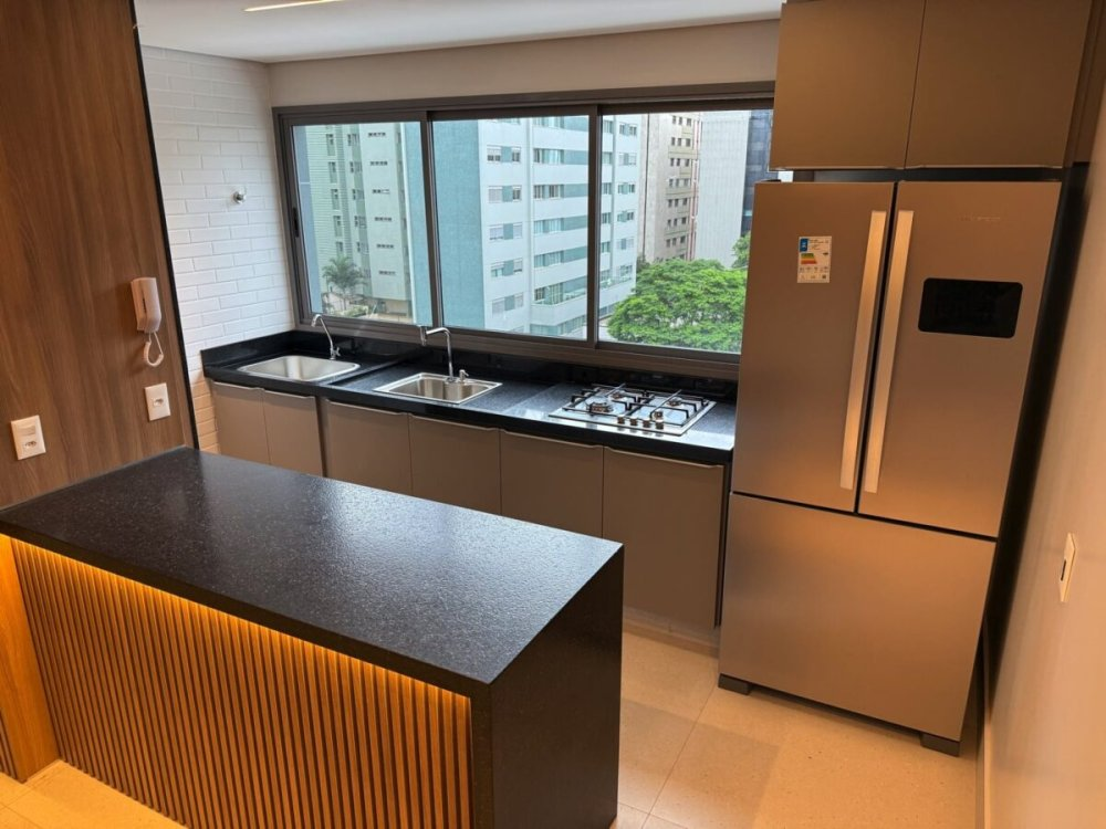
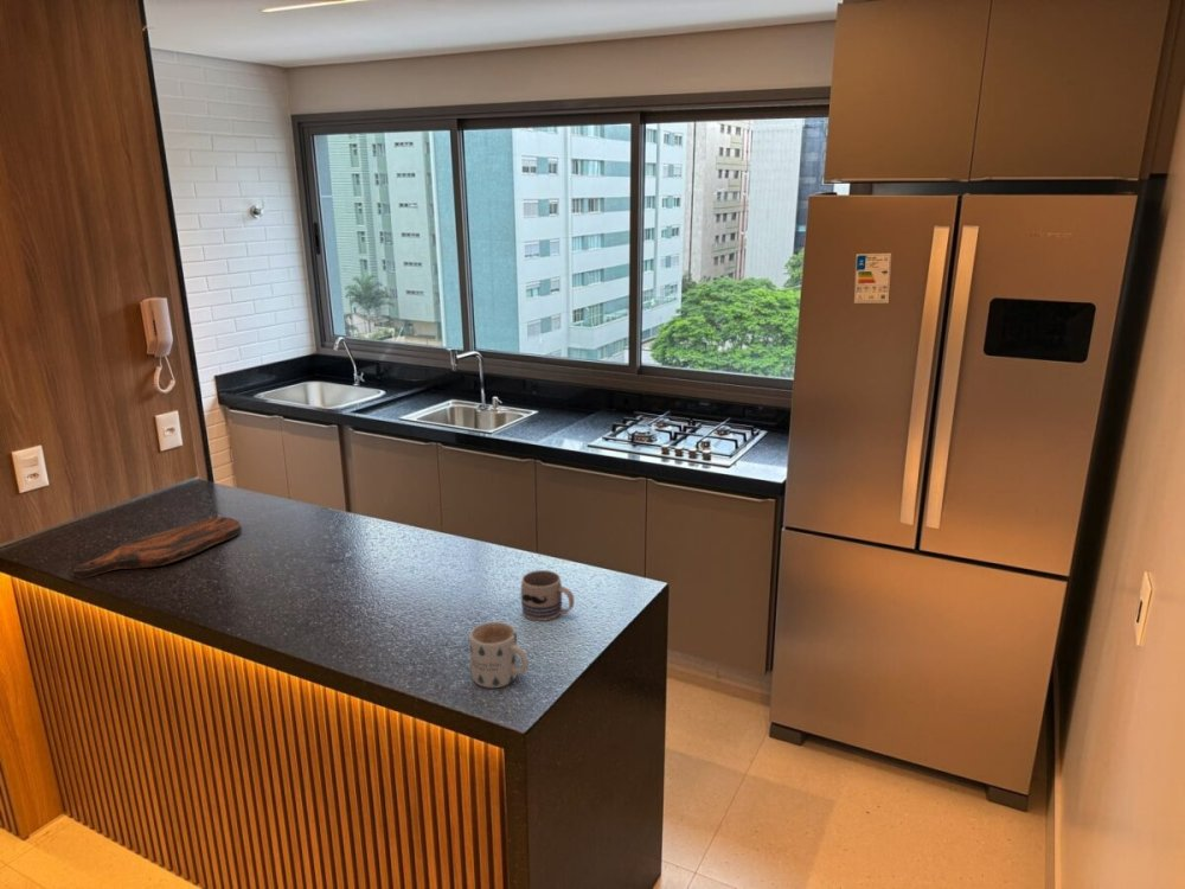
+ mug (500, 657)
+ mug (547, 596)
+ cutting board (164, 546)
